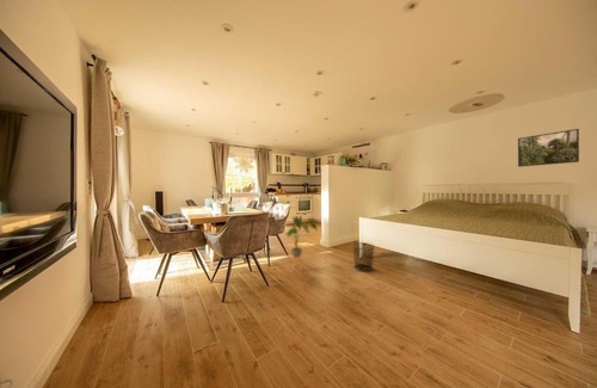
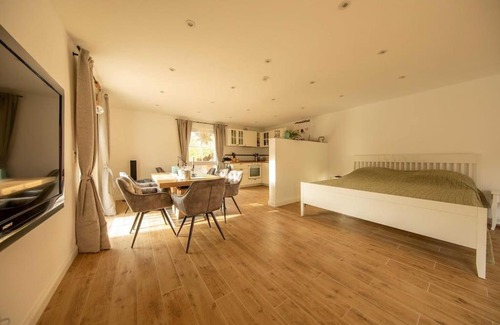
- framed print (546, 149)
- house plant (297, 240)
- waste bin (363, 255)
- ceiling lamp (474, 101)
